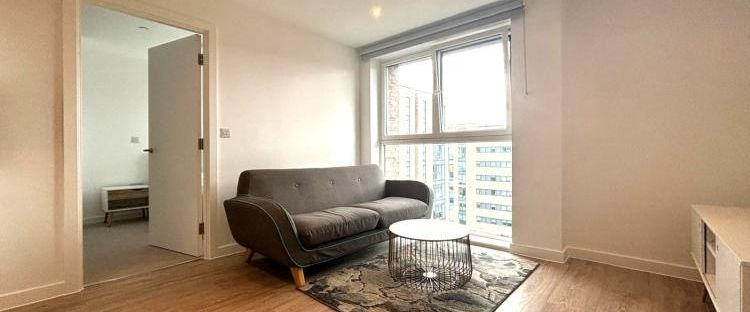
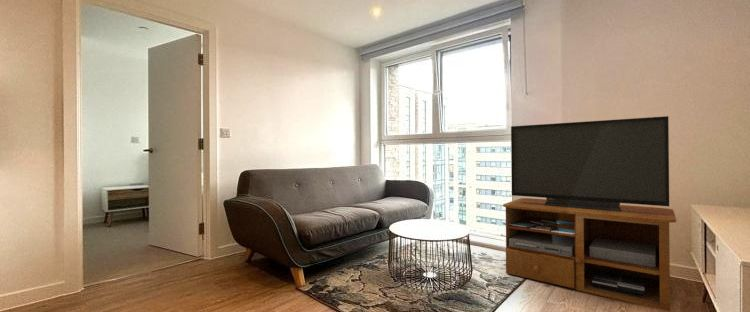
+ tv stand (581, 201)
